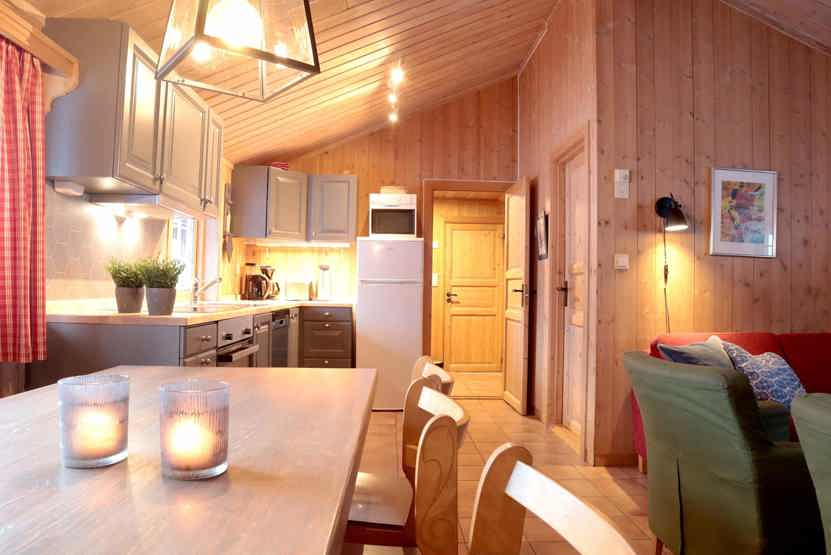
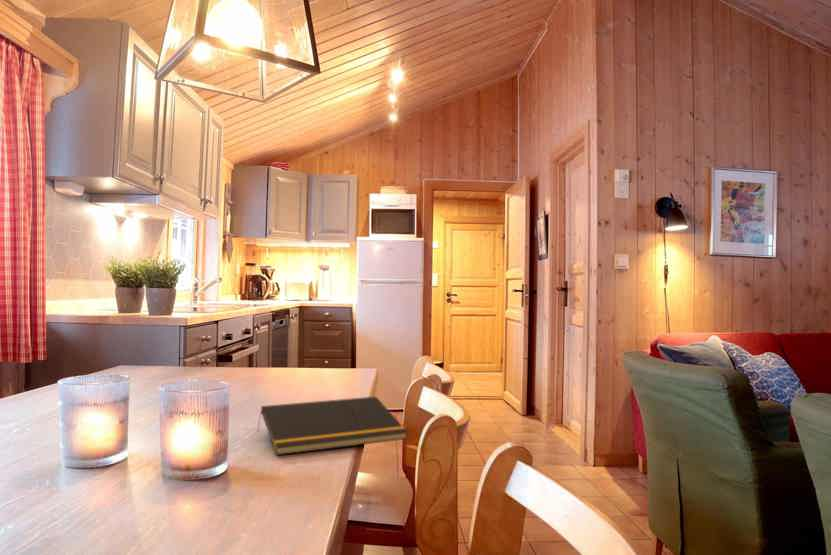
+ notepad (332, 422)
